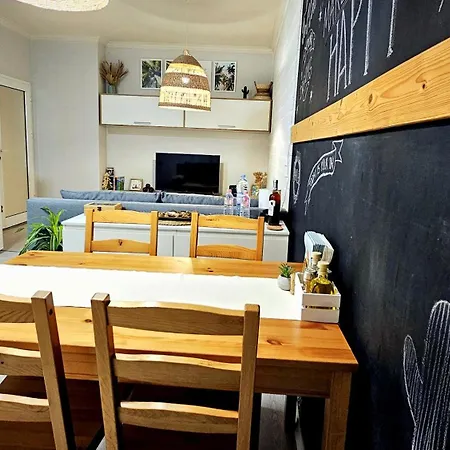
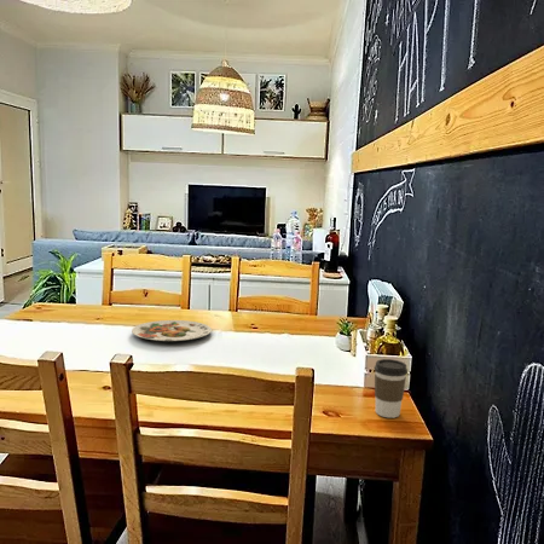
+ plate (172, 330)
+ coffee cup (389, 388)
